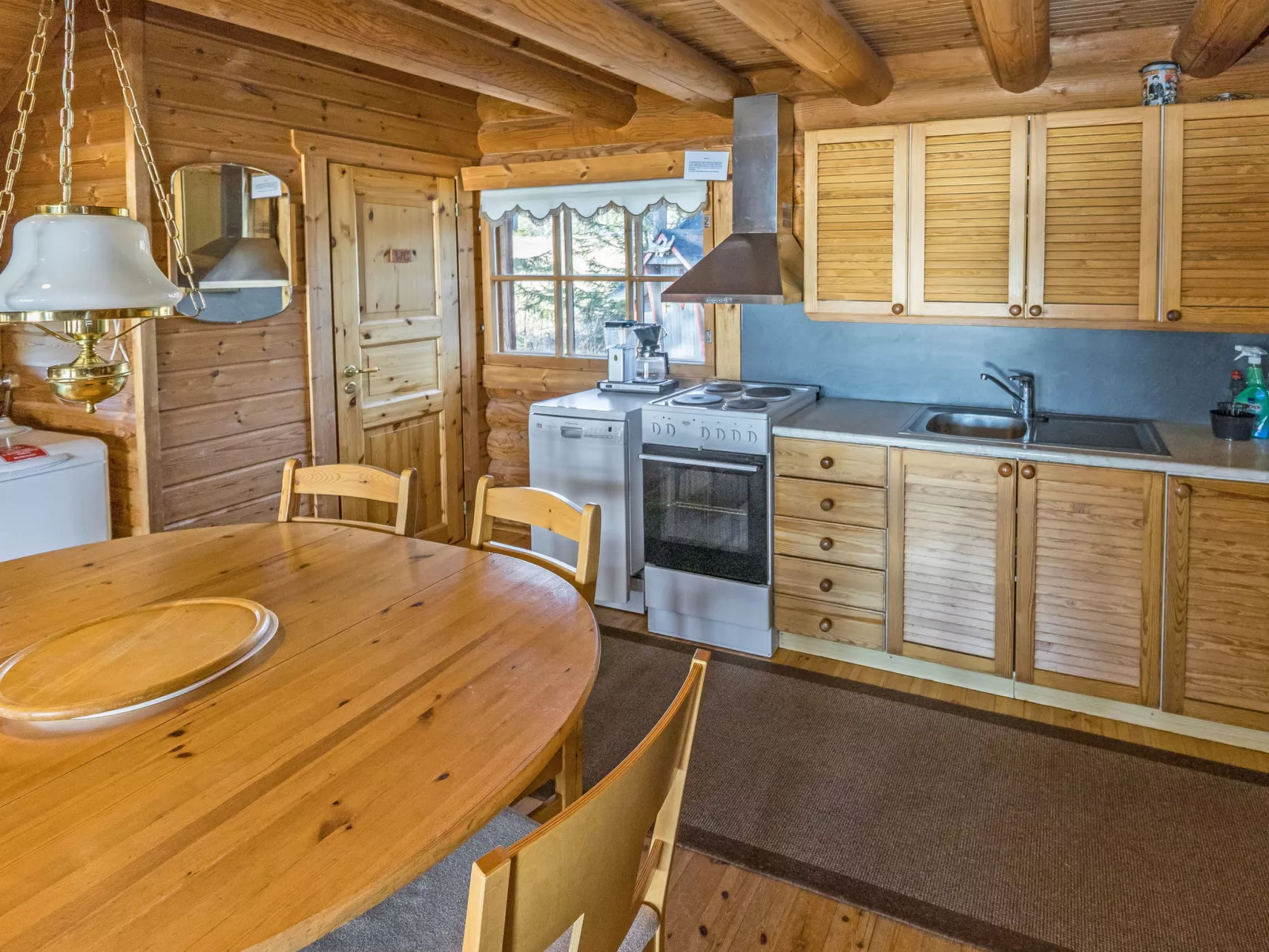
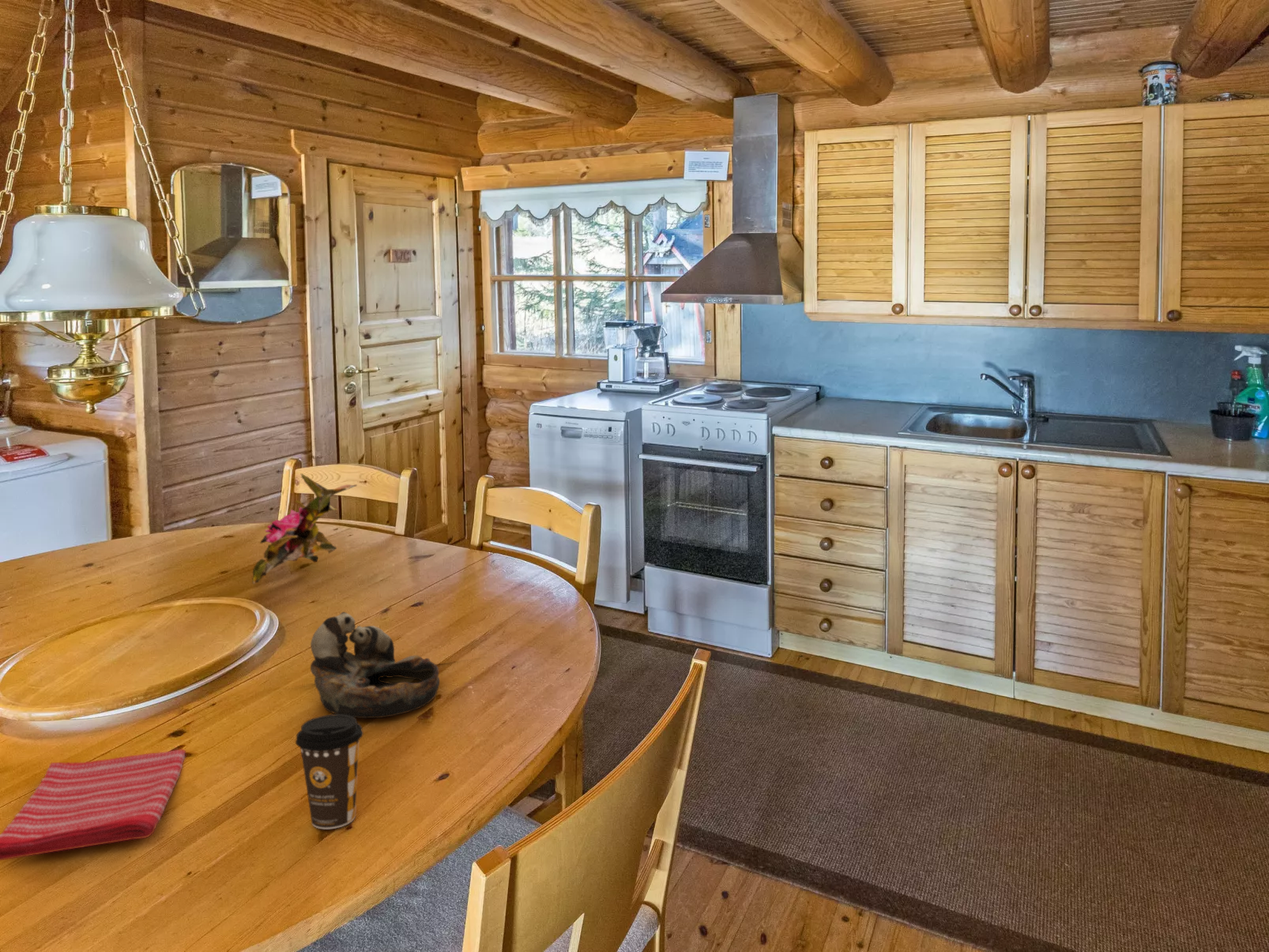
+ bowl (378, 655)
+ flower (305, 522)
+ dish towel (97, 796)
+ coffee cup (331, 771)
